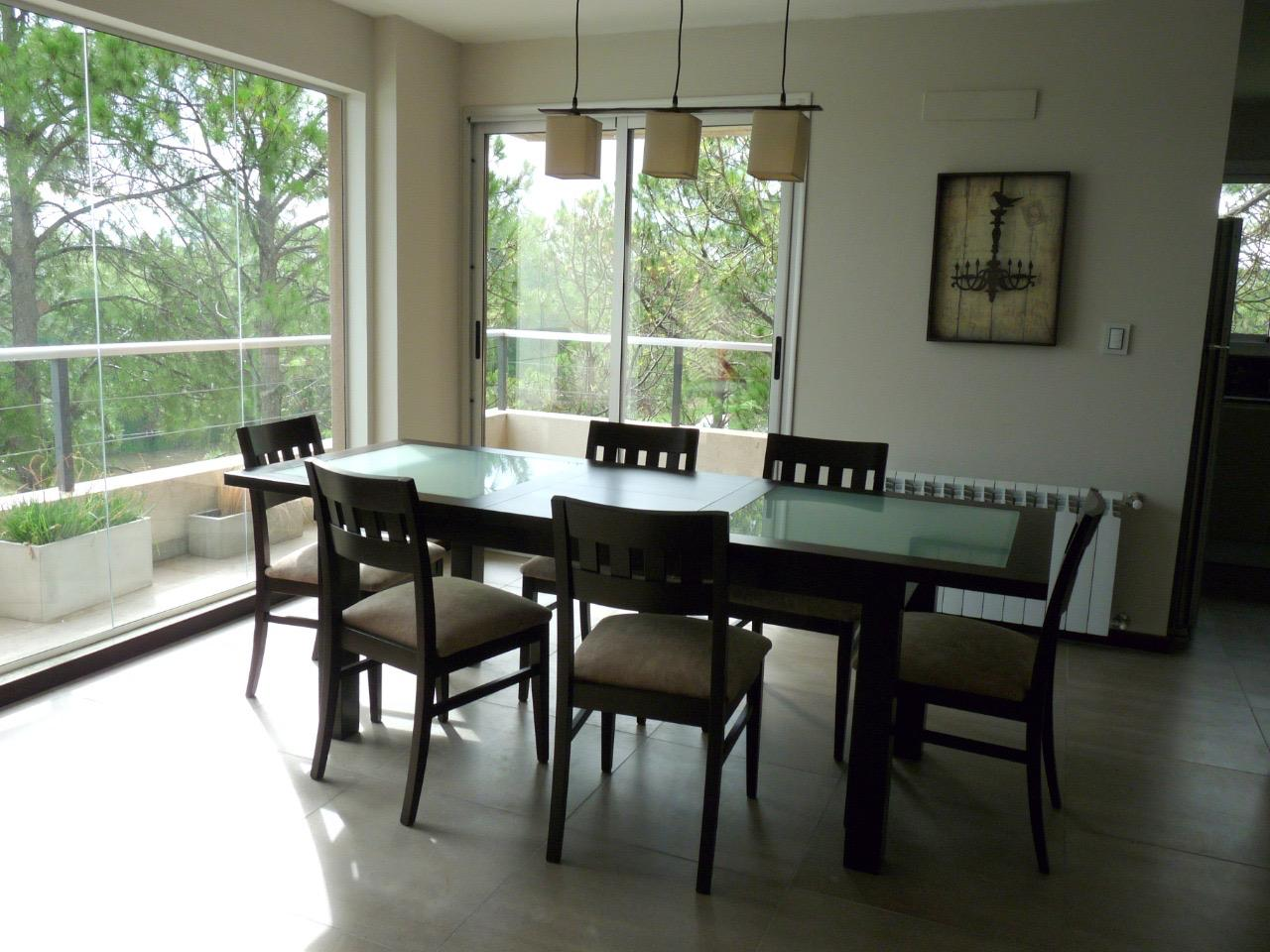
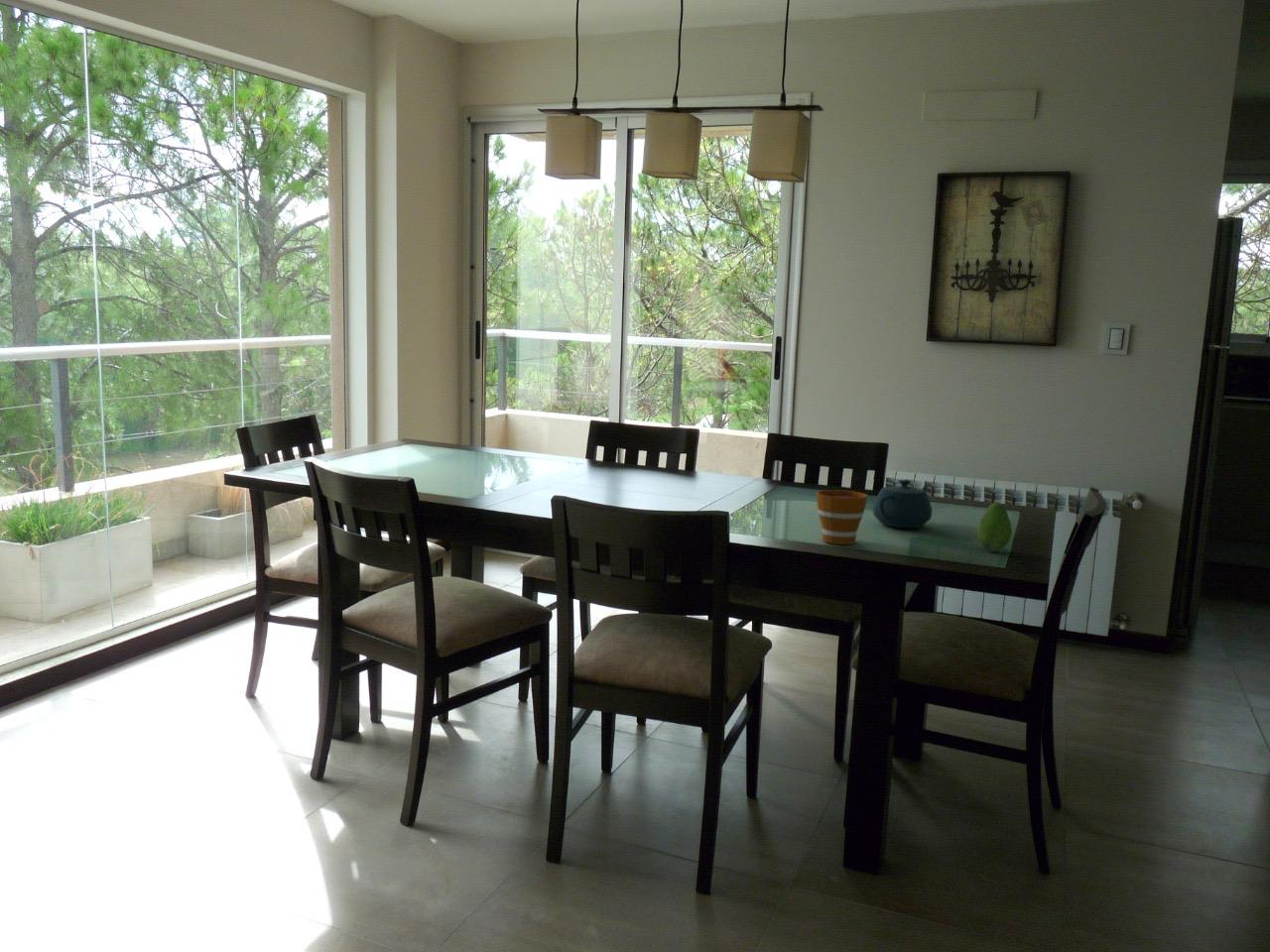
+ cup (837, 517)
+ fruit (994, 527)
+ teapot (904, 502)
